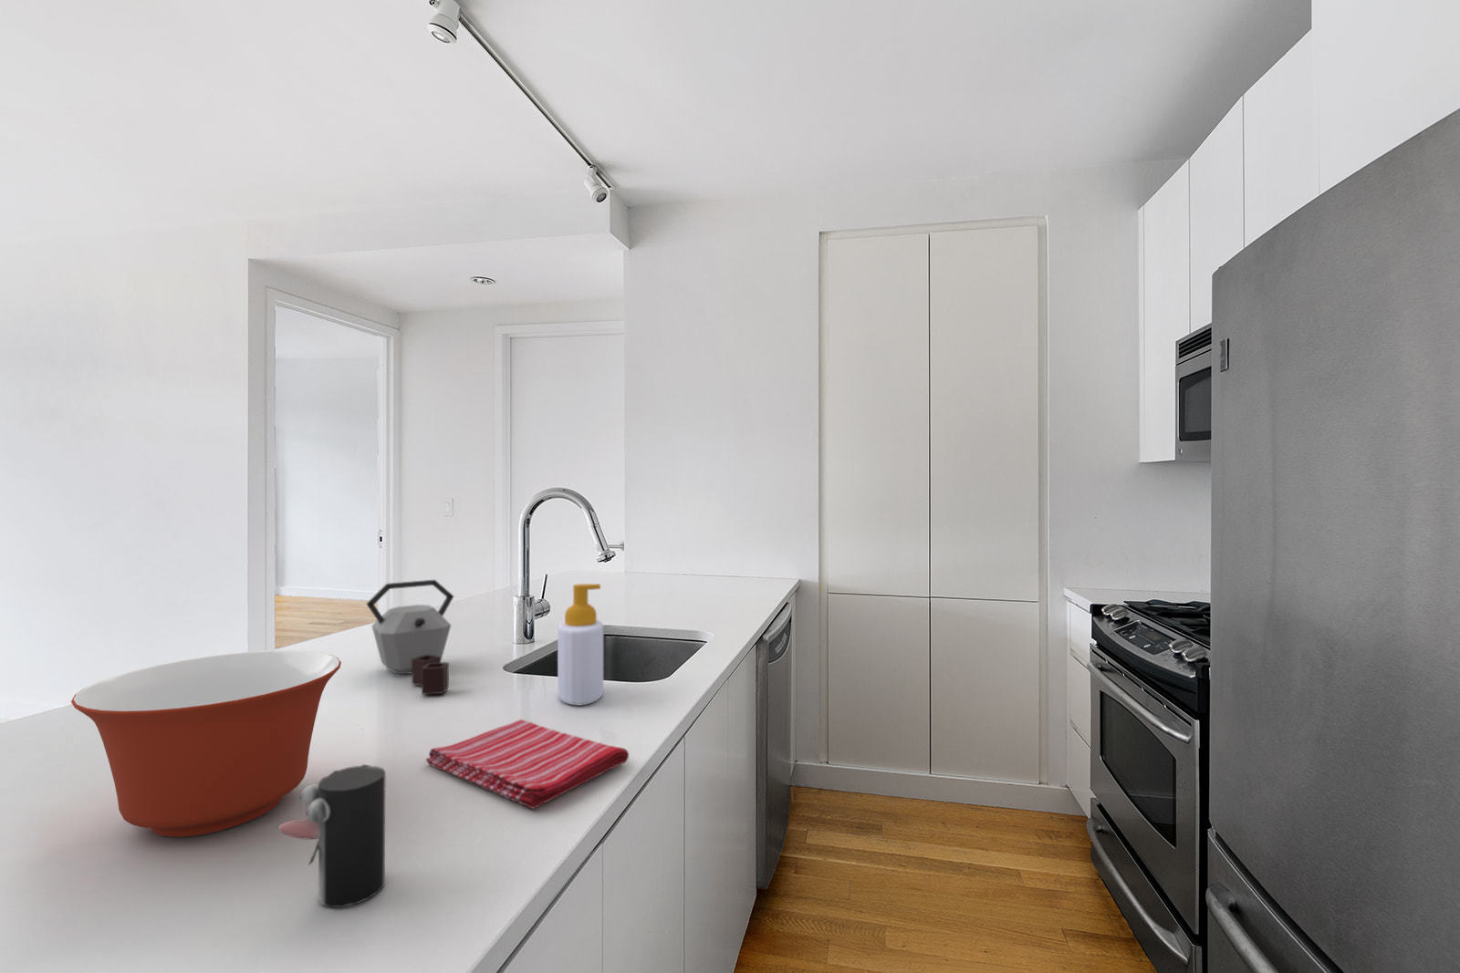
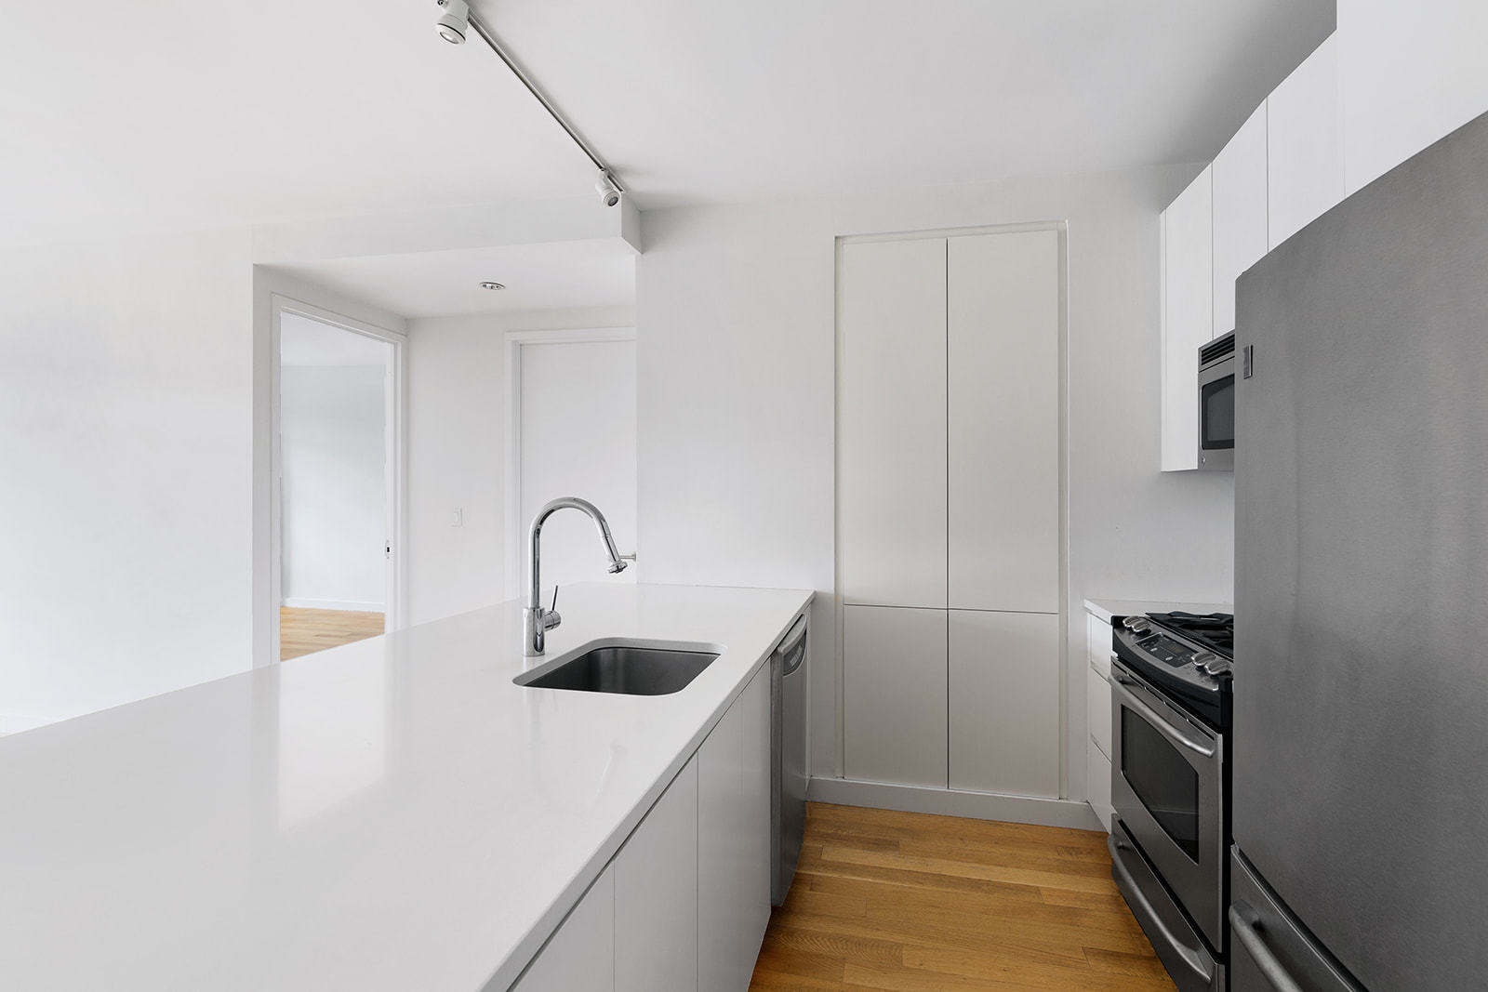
- cup (335, 836)
- soap bottle (580, 640)
- dish towel (528, 755)
- mixing bowl (219, 743)
- kettle (419, 631)
